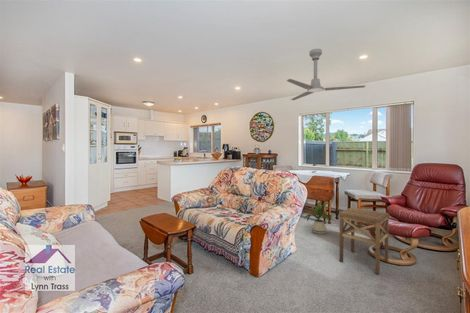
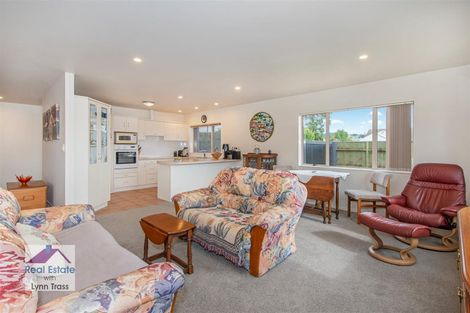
- ceiling fan (316, 69)
- side table (362, 237)
- house plant (316, 216)
